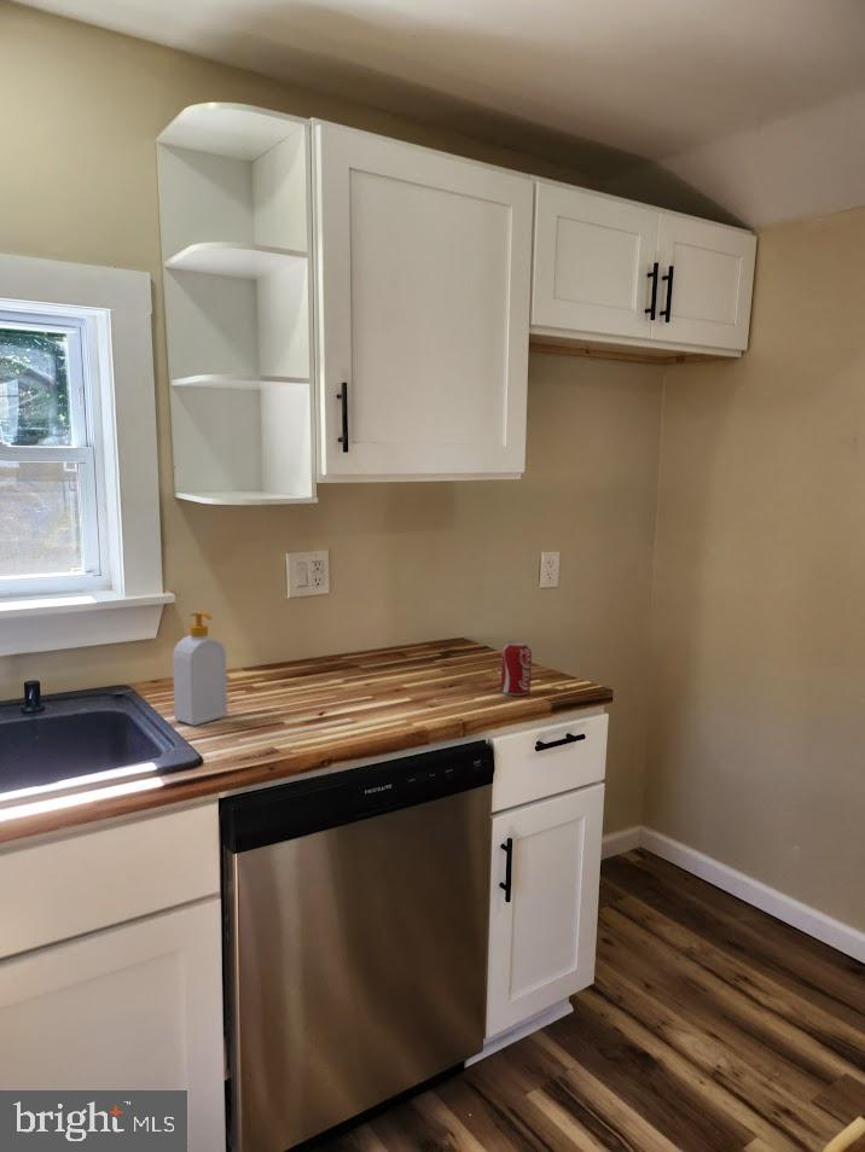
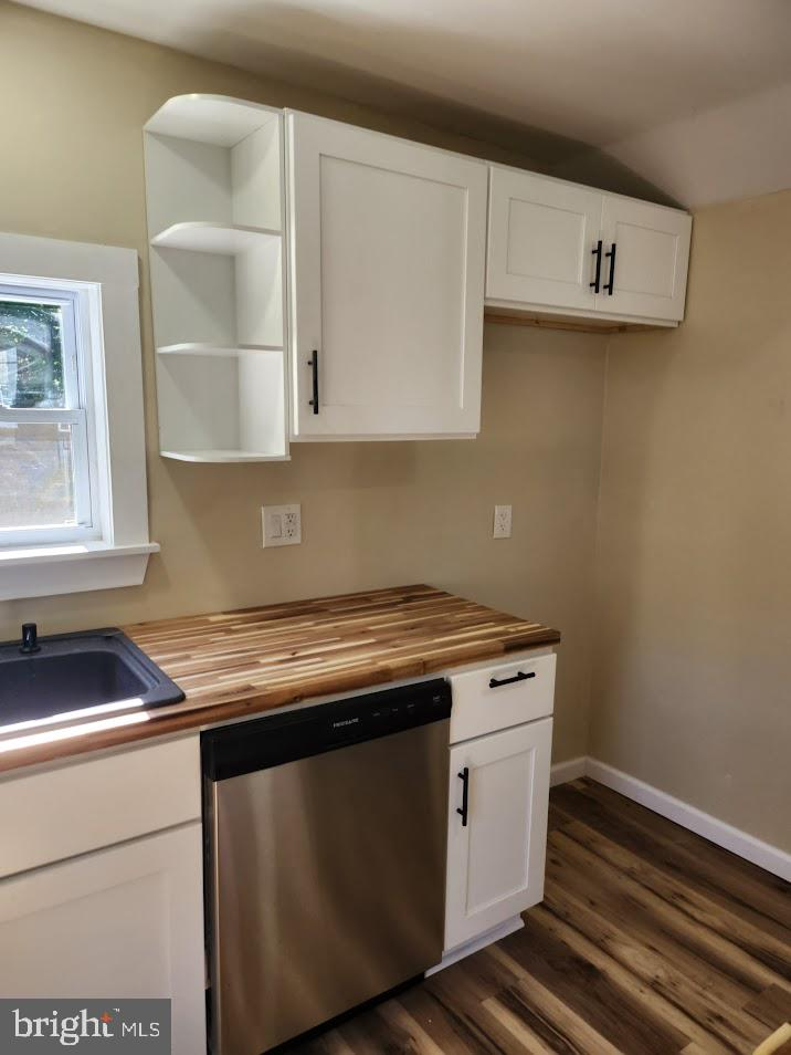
- beverage can (516, 667)
- soap bottle (201, 665)
